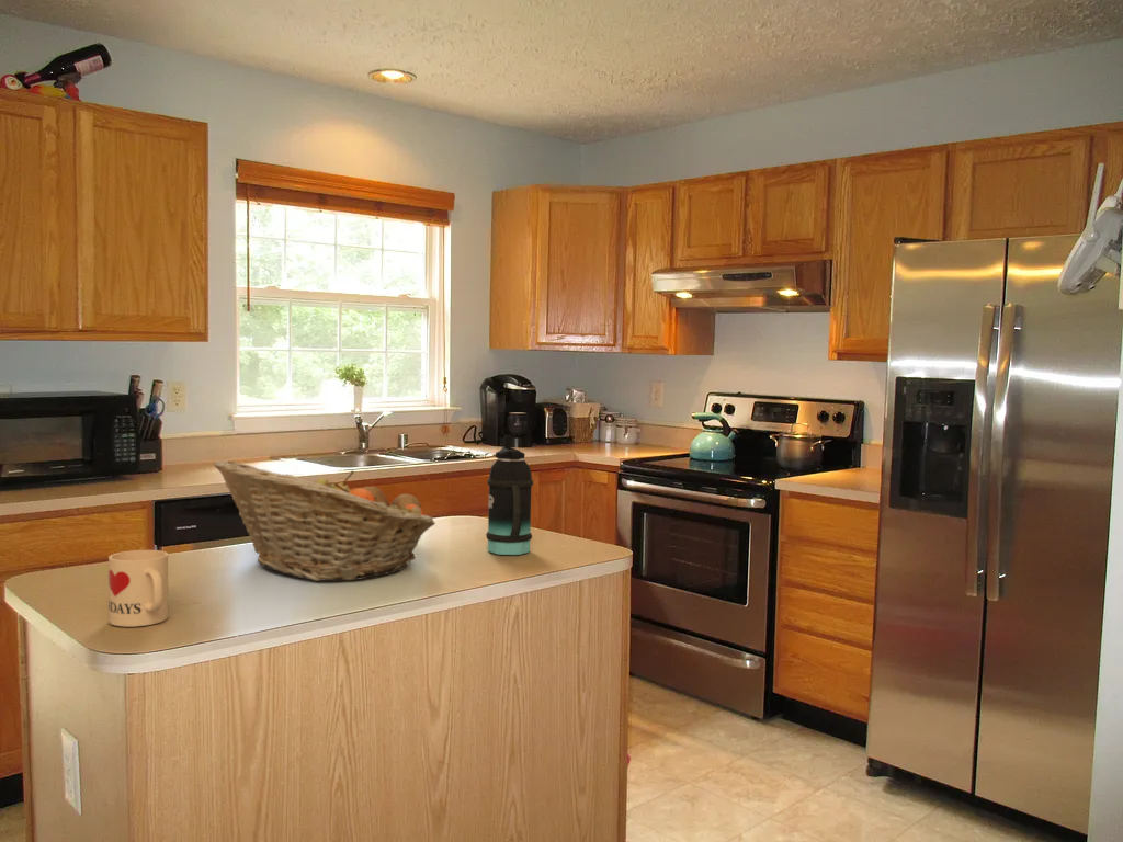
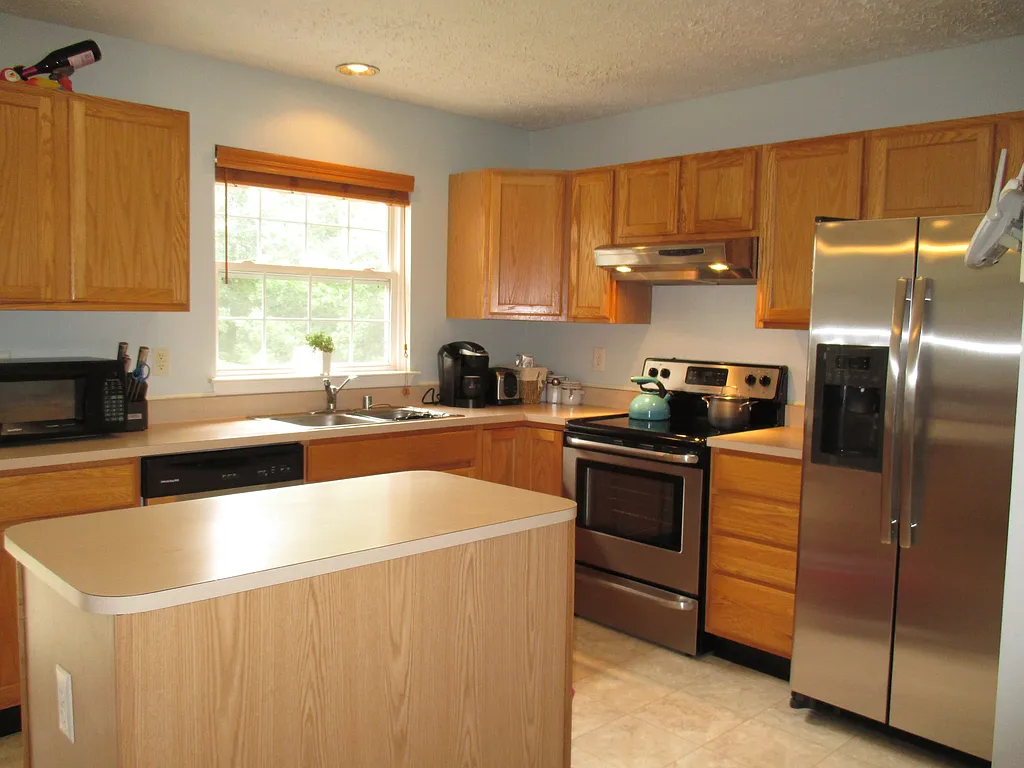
- mug (143, 589)
- fruit basket (322, 511)
- bottle (511, 494)
